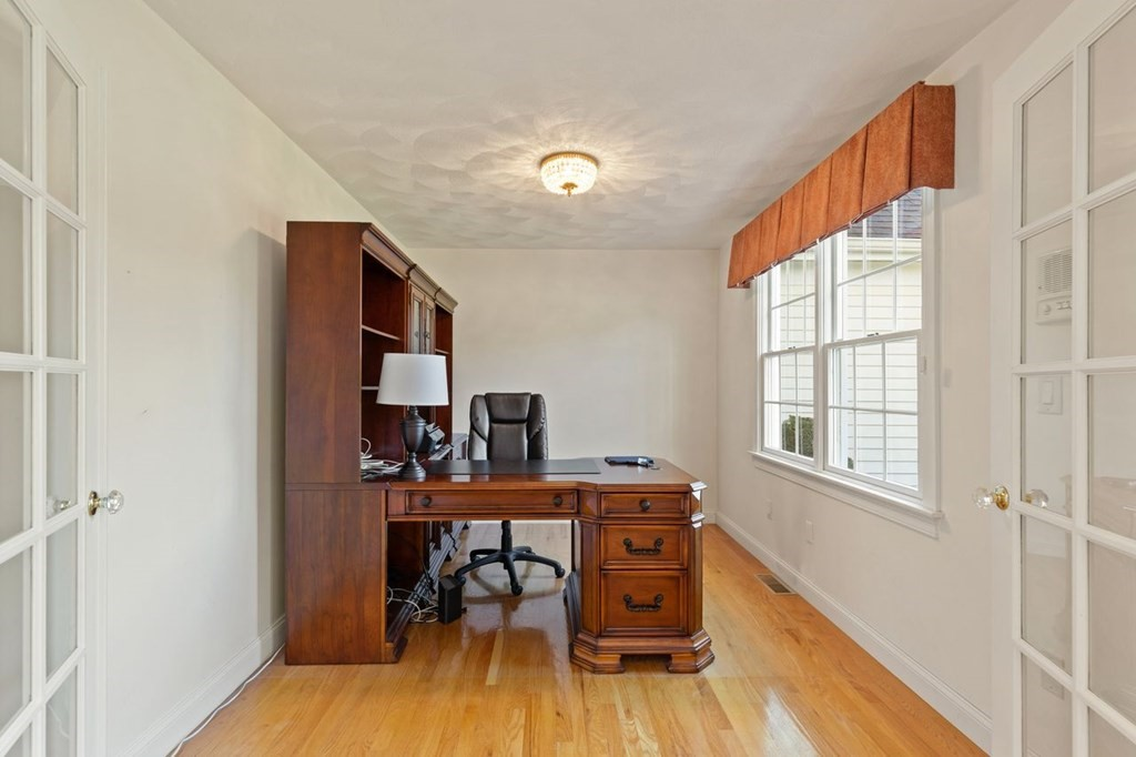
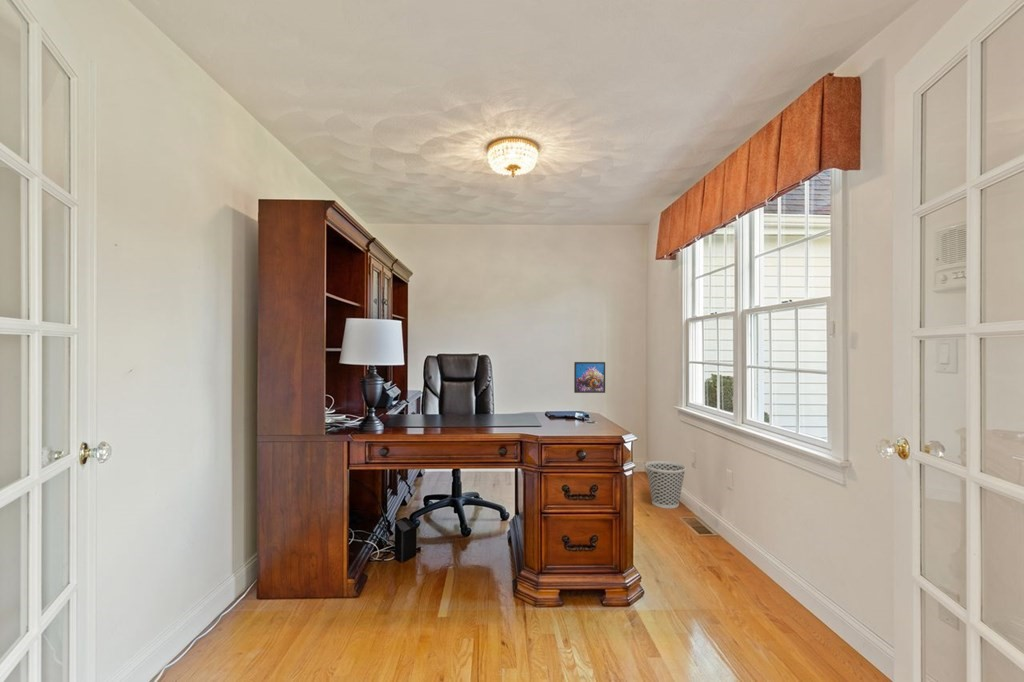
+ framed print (589, 377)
+ wastebasket (665, 484)
